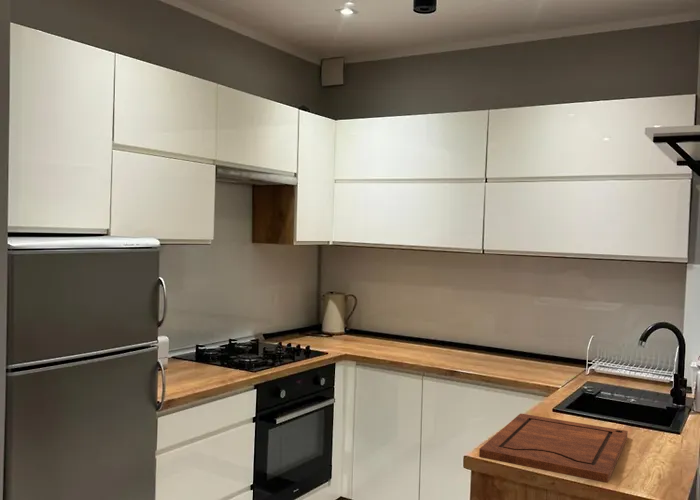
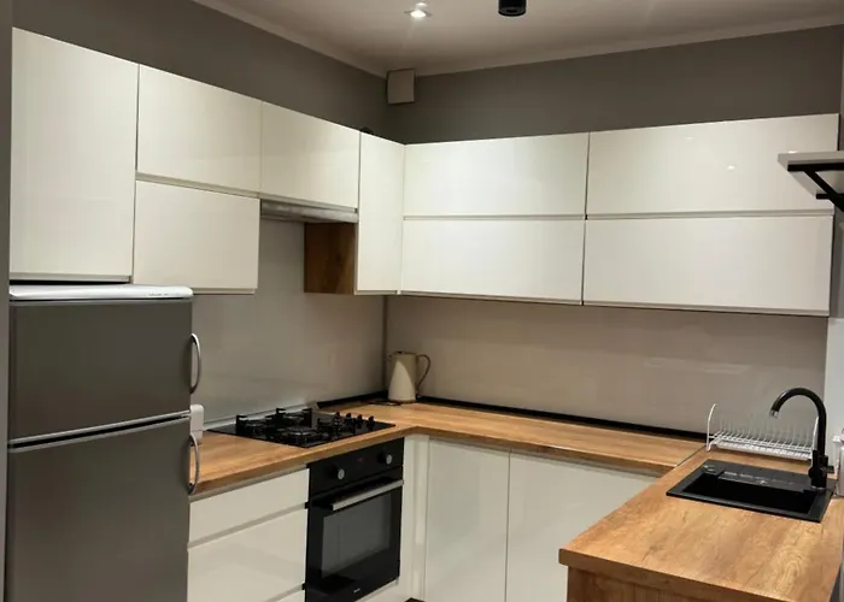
- cutting board (557, 443)
